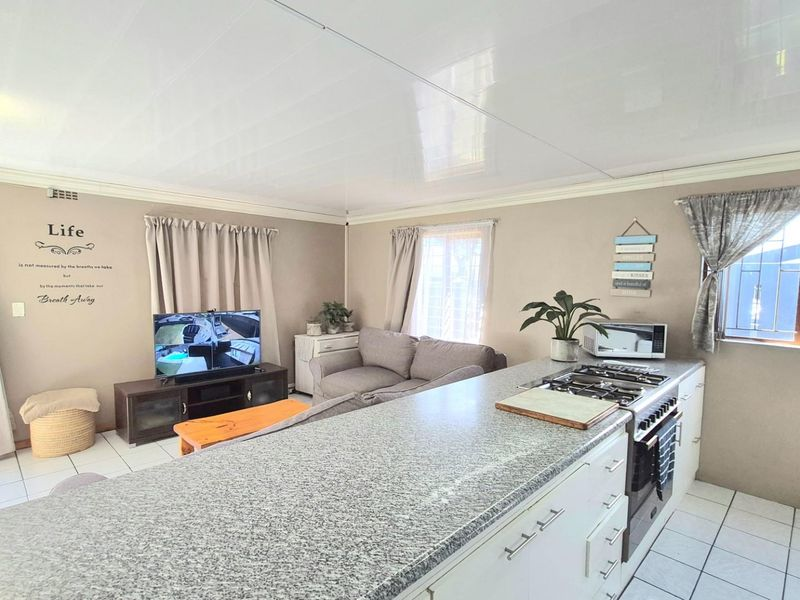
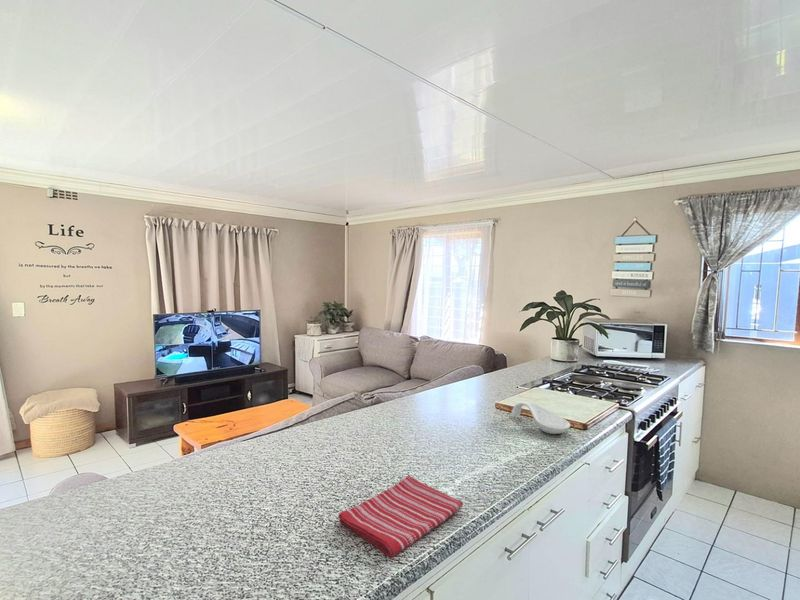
+ spoon rest (538, 416)
+ dish towel (401, 510)
